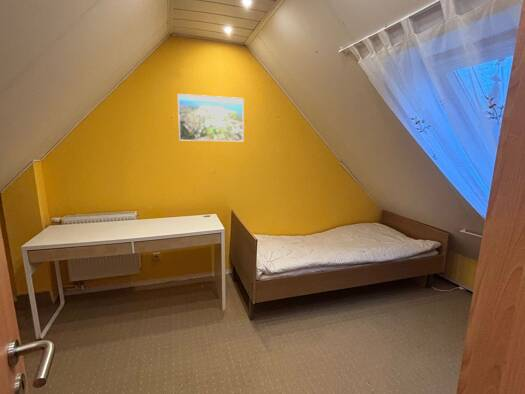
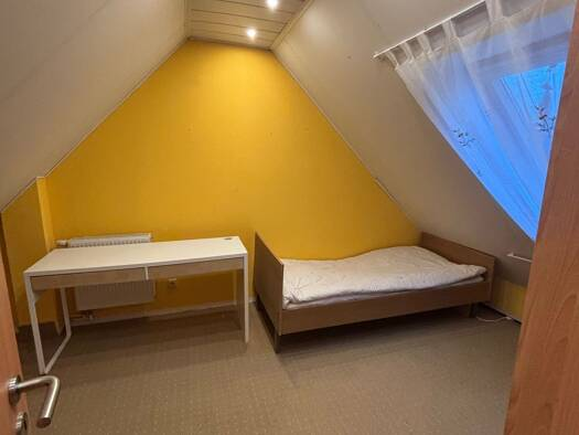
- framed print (212, 118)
